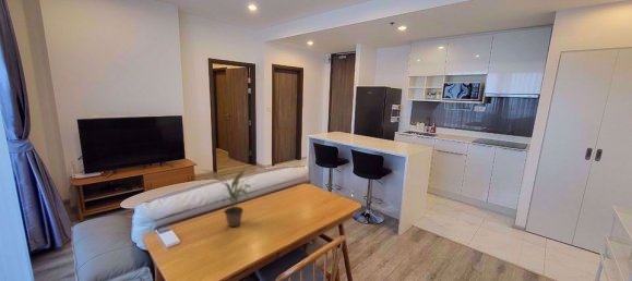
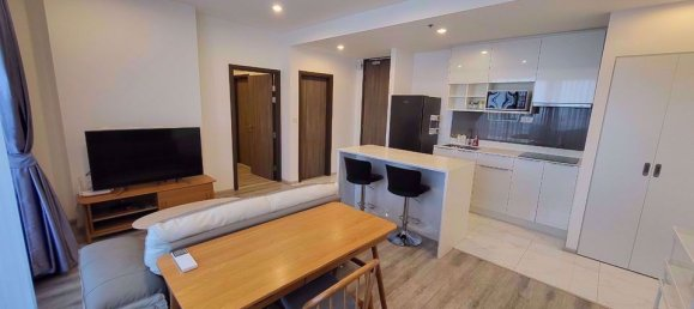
- potted plant (230, 196)
